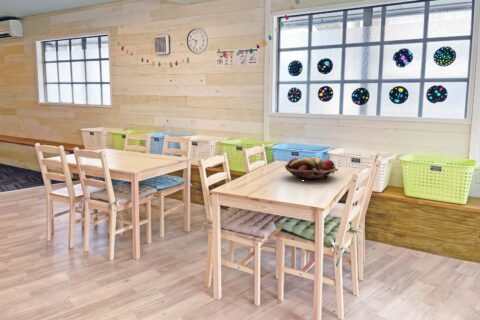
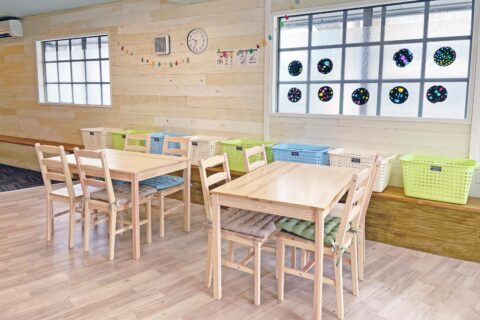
- fruit basket (311, 167)
